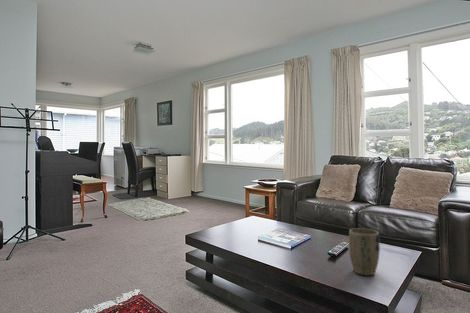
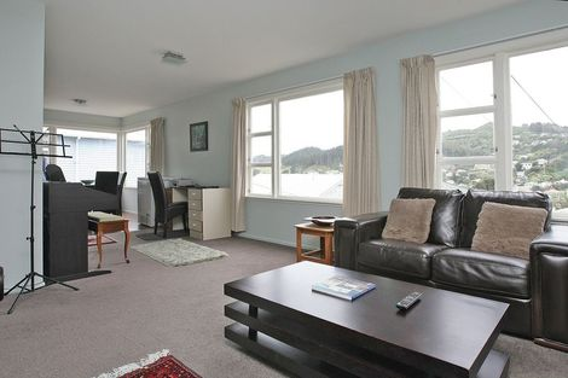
- plant pot (364, 251)
